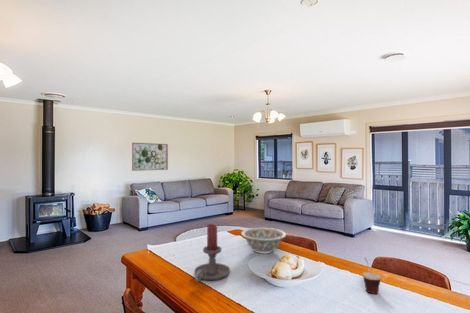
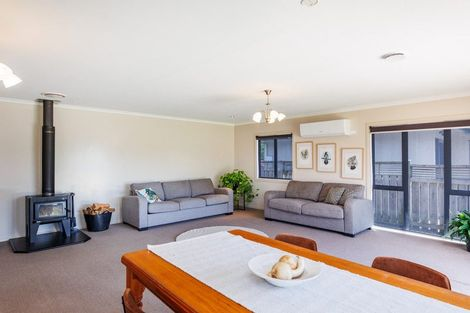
- wall art (151, 156)
- cup (369, 275)
- candle holder (209, 250)
- decorative bowl (263, 241)
